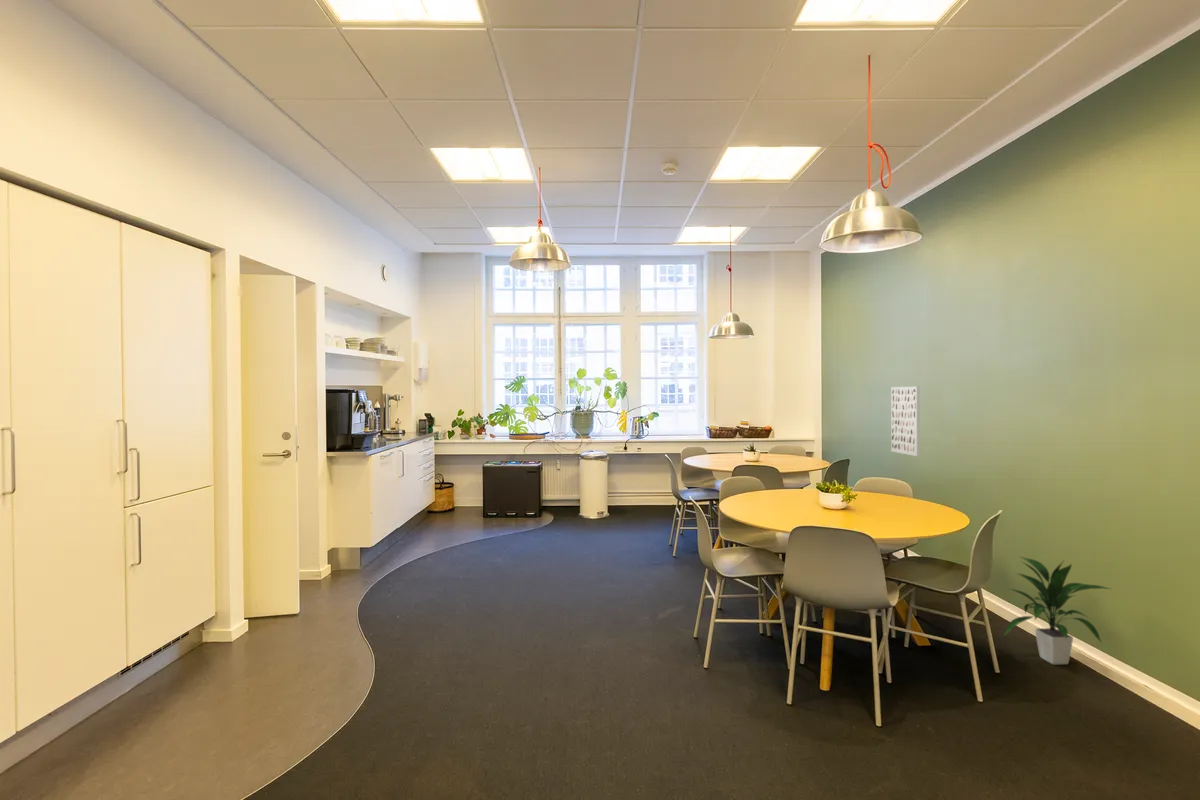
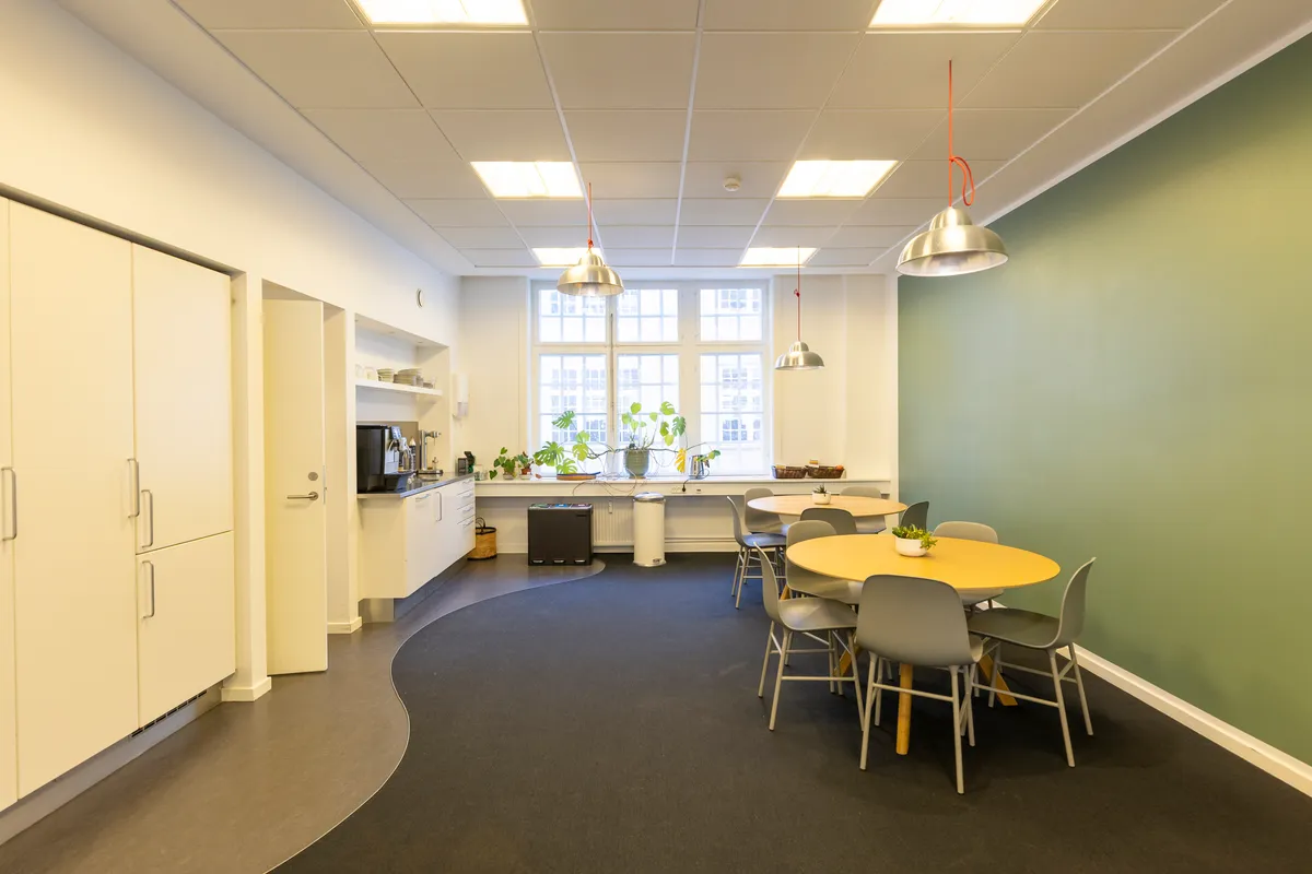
- wall art (904, 420)
- indoor plant (1048, 607)
